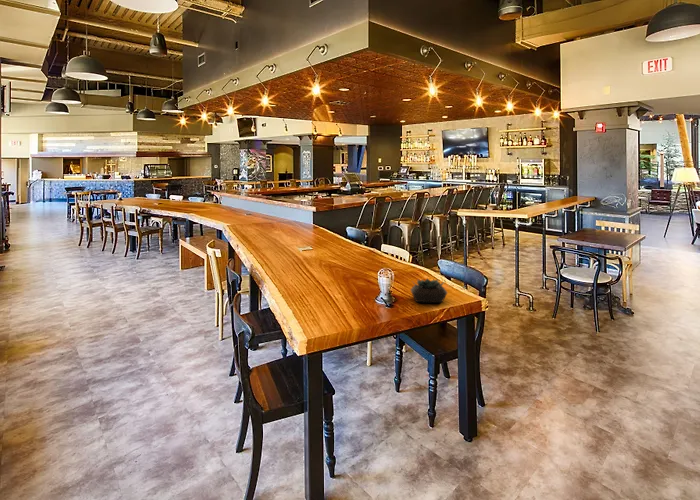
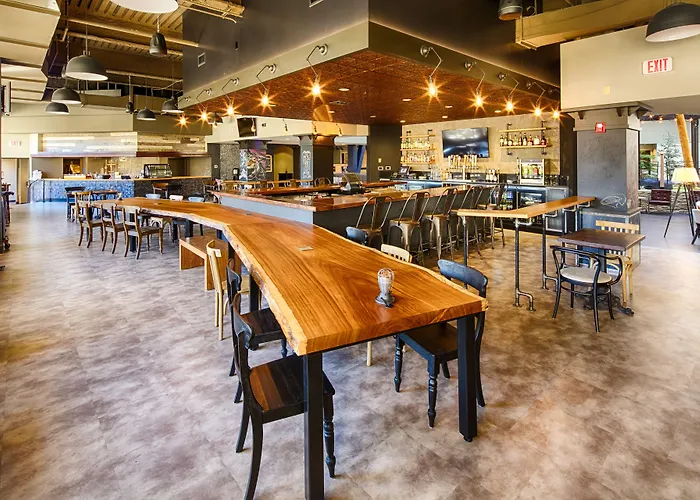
- succulent plant (428, 289)
